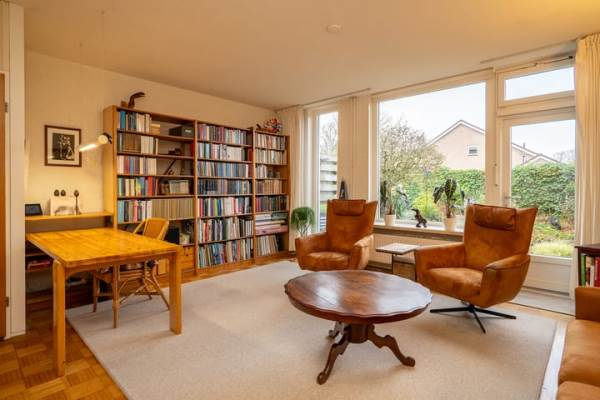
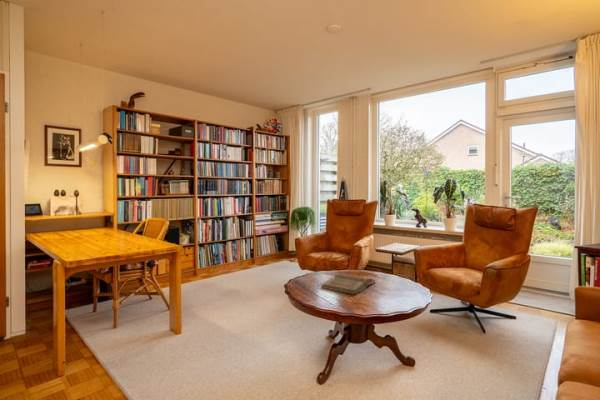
+ book (349, 281)
